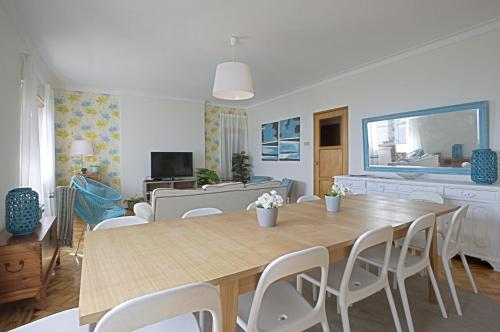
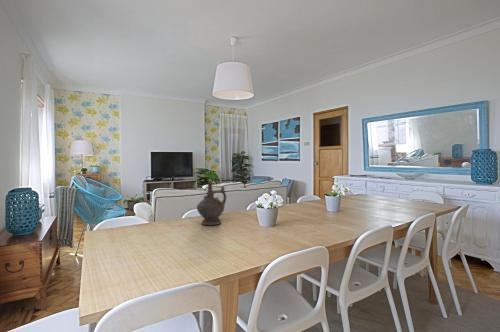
+ ceremonial vessel (212, 201)
